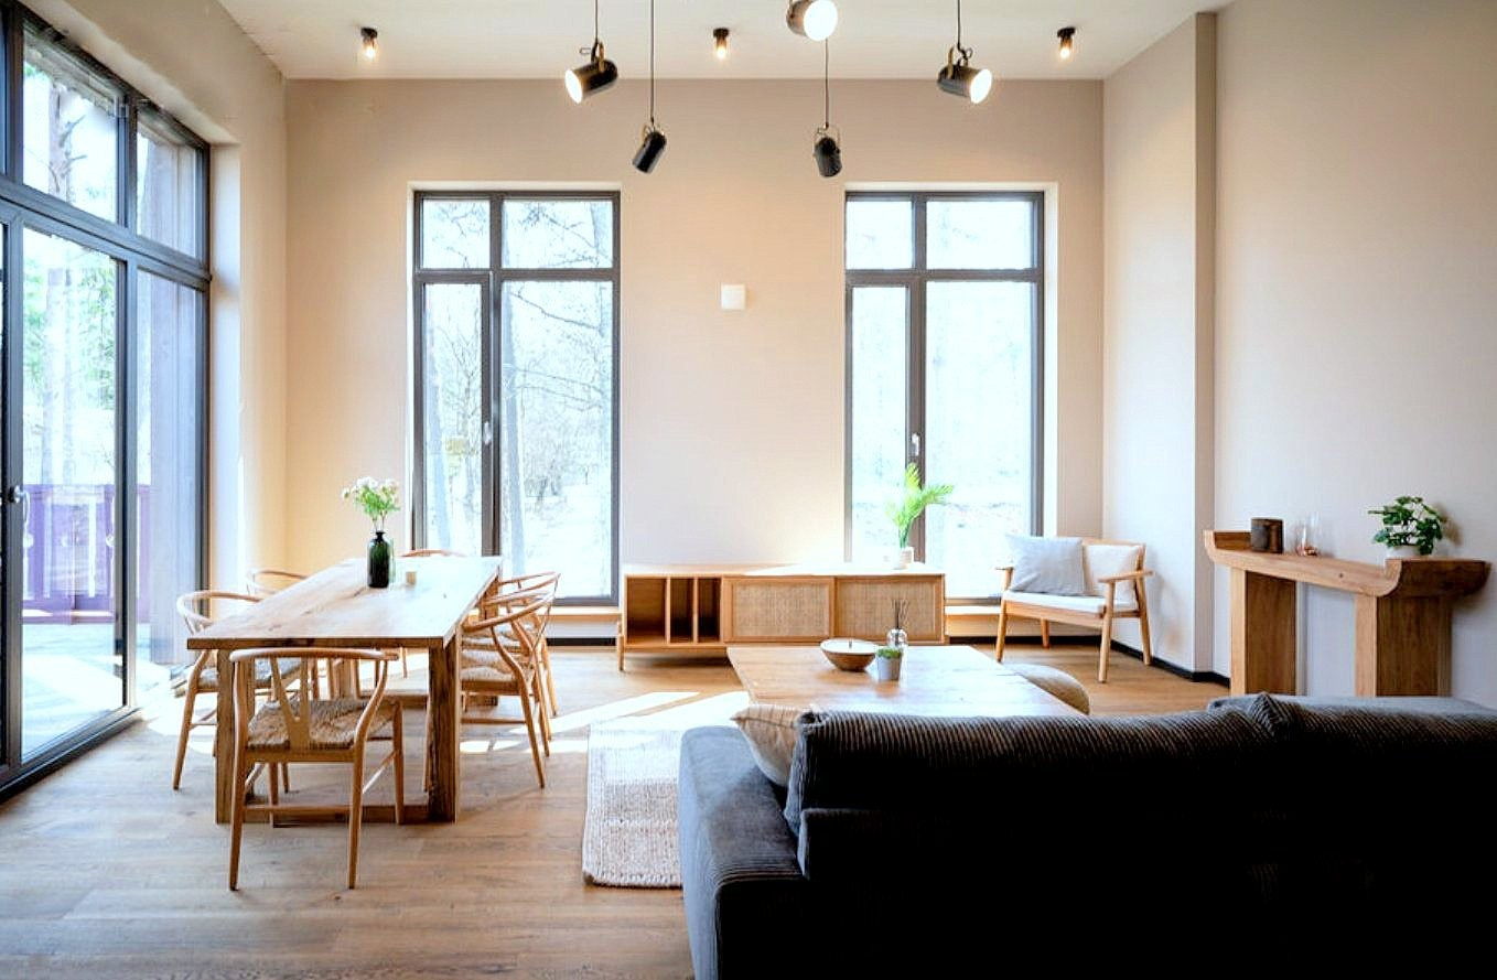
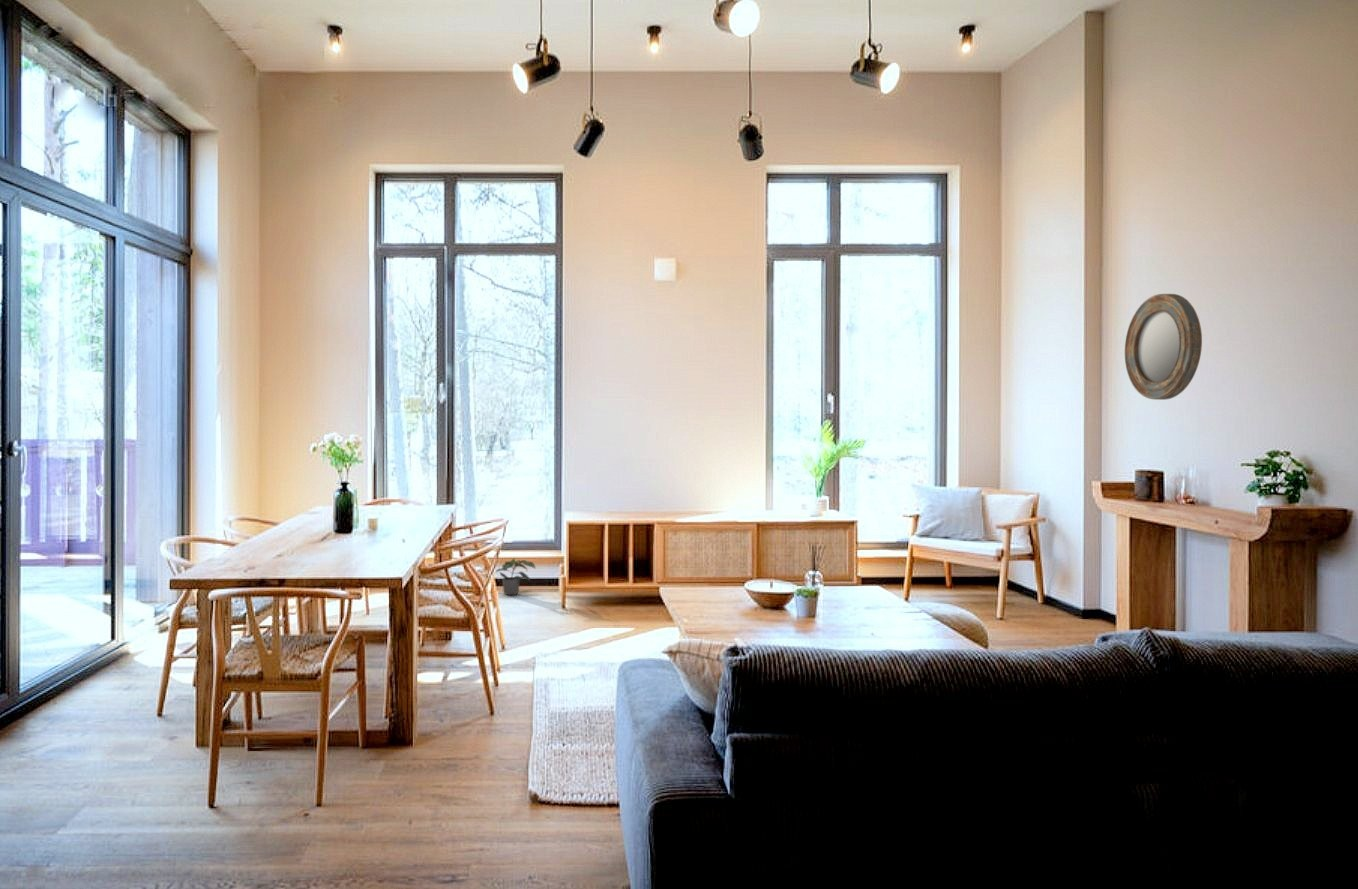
+ home mirror (1160, 347)
+ potted plant (515, 576)
